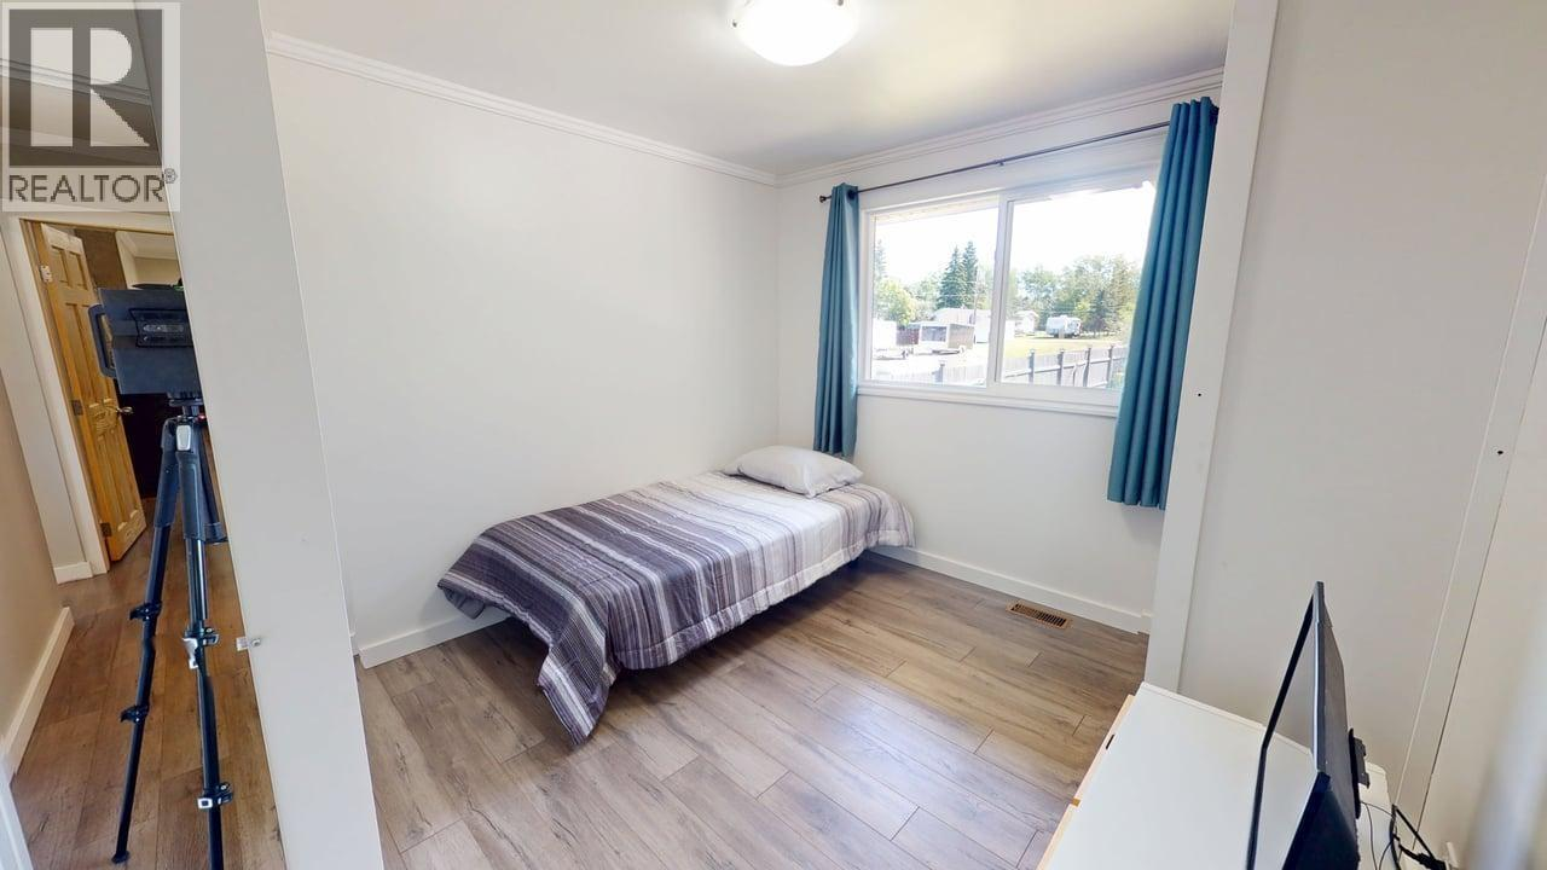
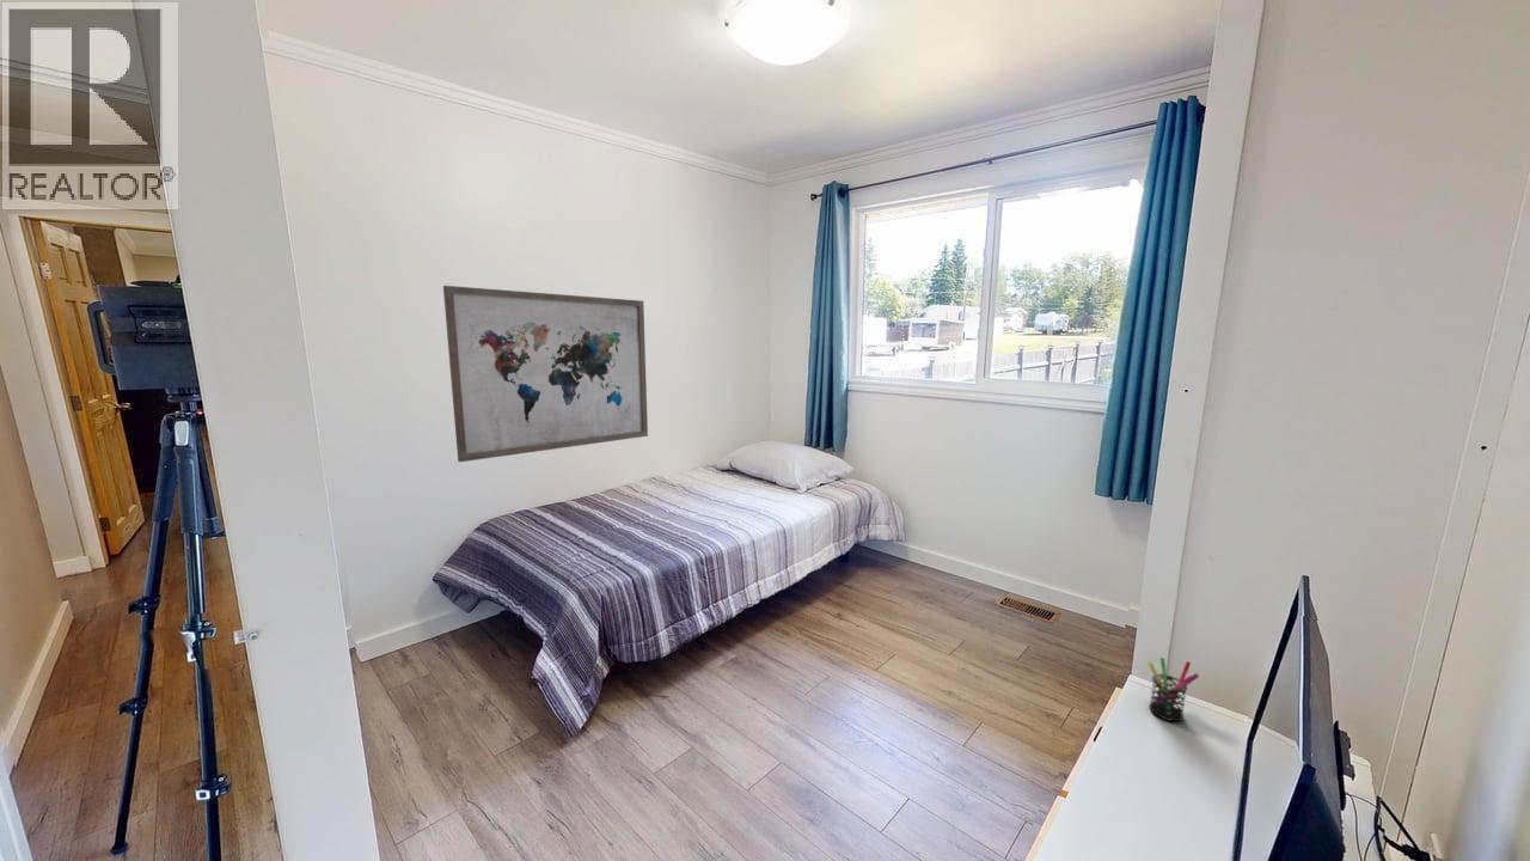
+ pen holder (1169, 684)
+ wall art (561, 372)
